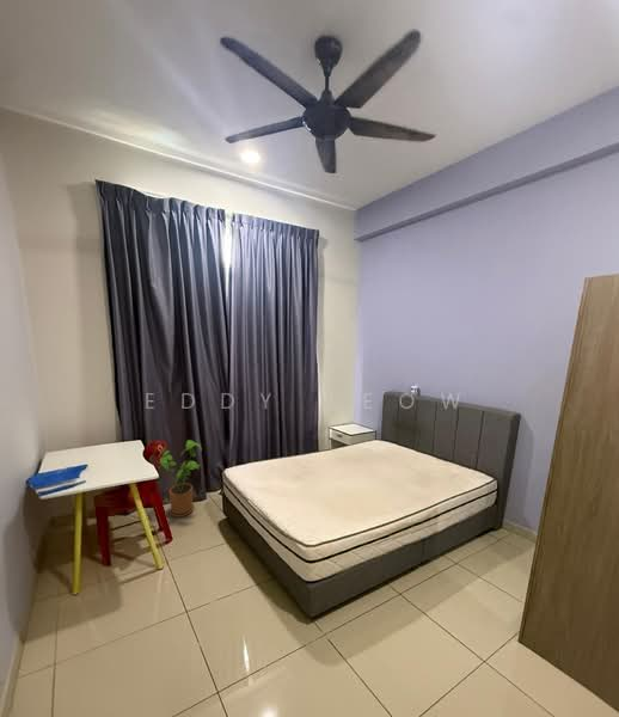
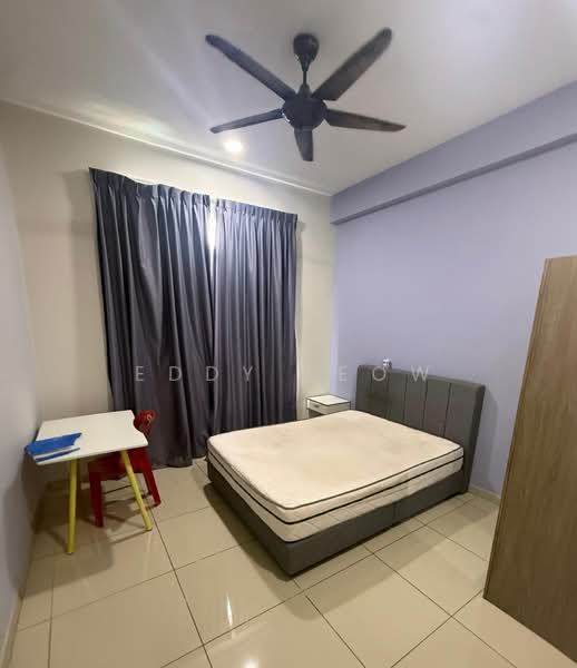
- house plant (183, 478)
